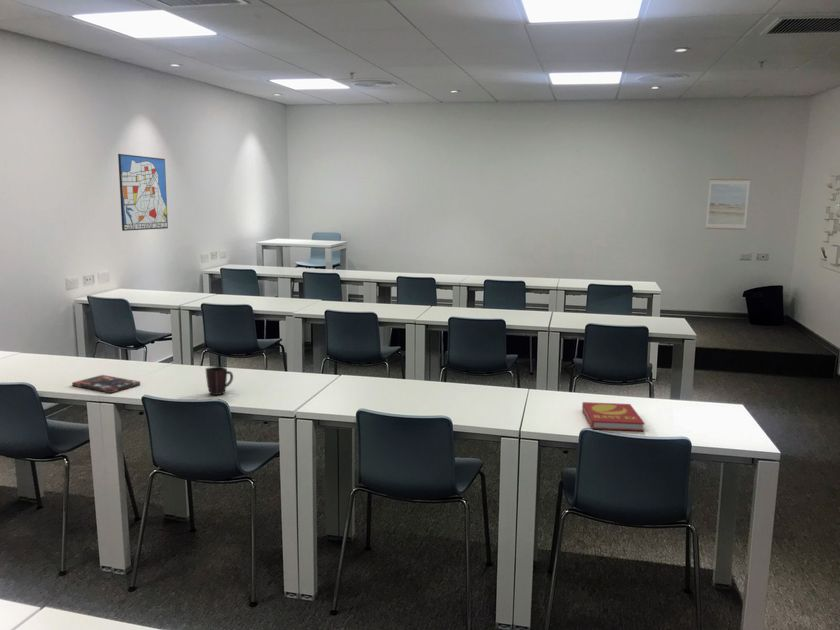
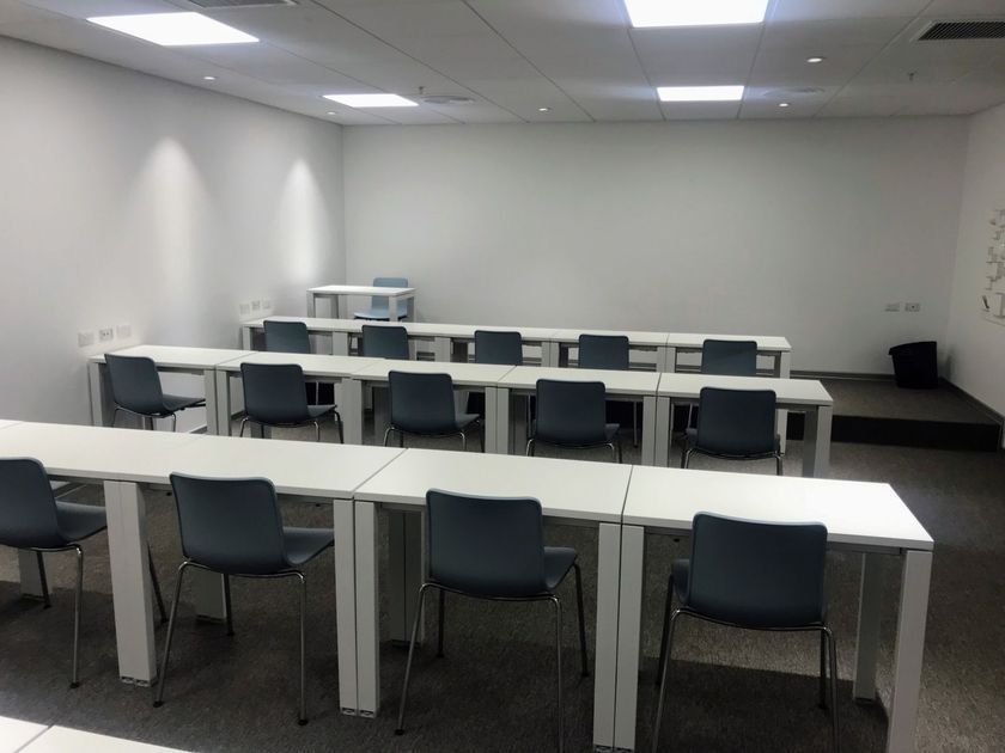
- wall art (727, 204)
- book (106, 383)
- wall art (144, 193)
- book (611, 415)
- mug (219, 380)
